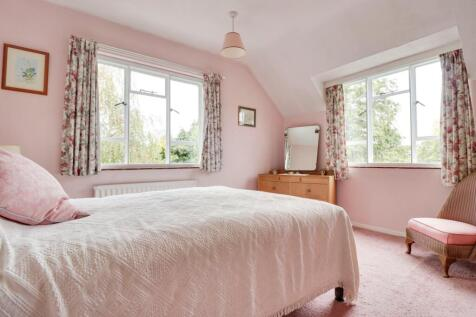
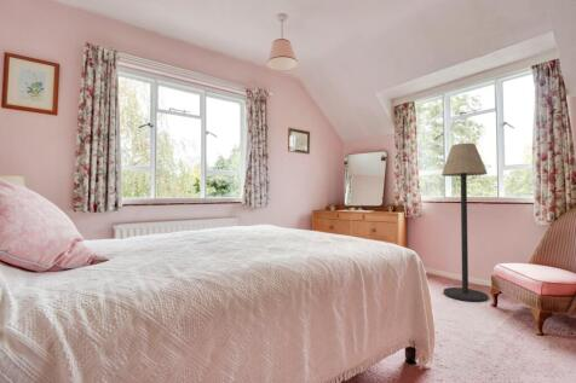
+ floor lamp (463, 219)
